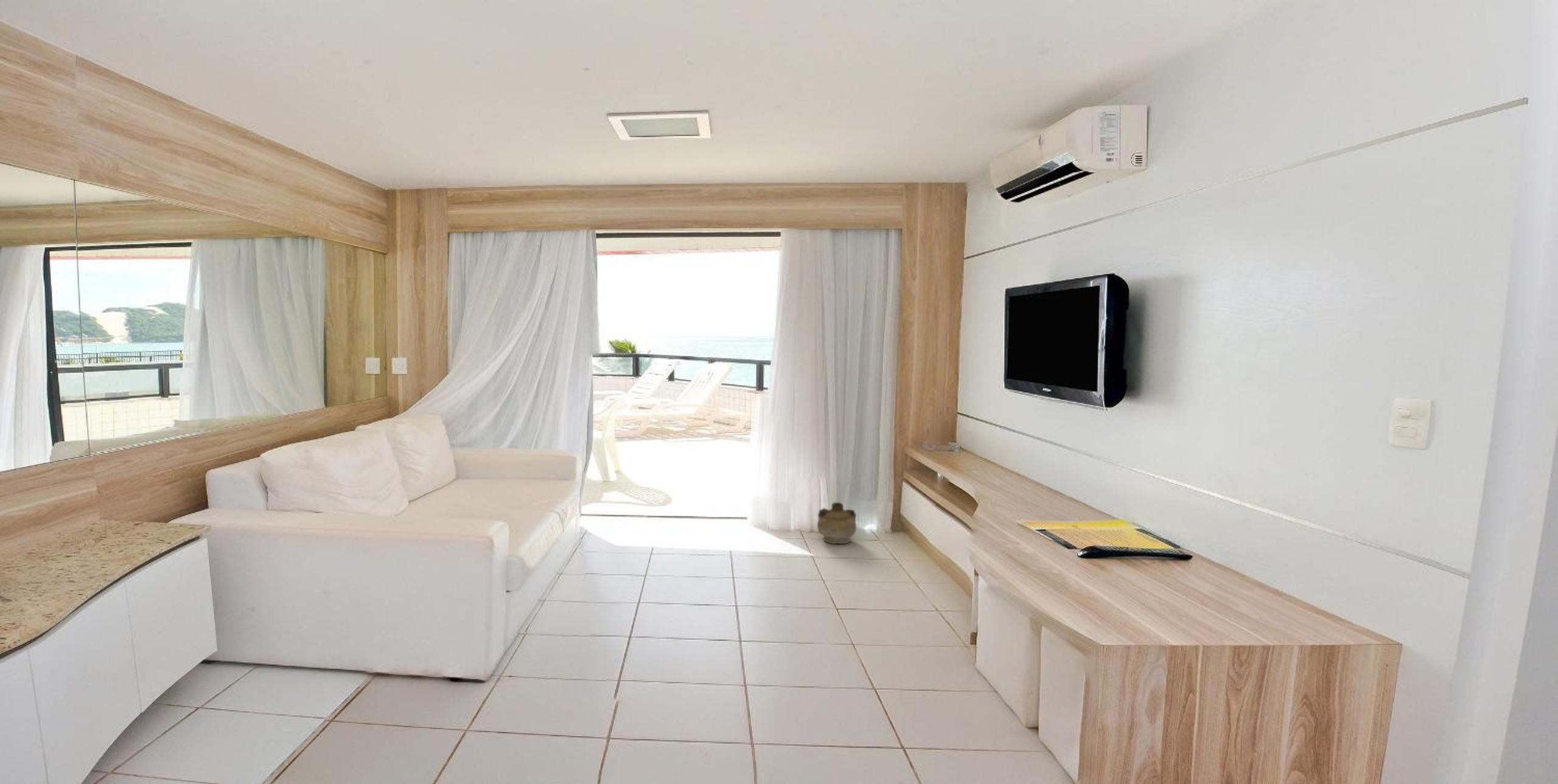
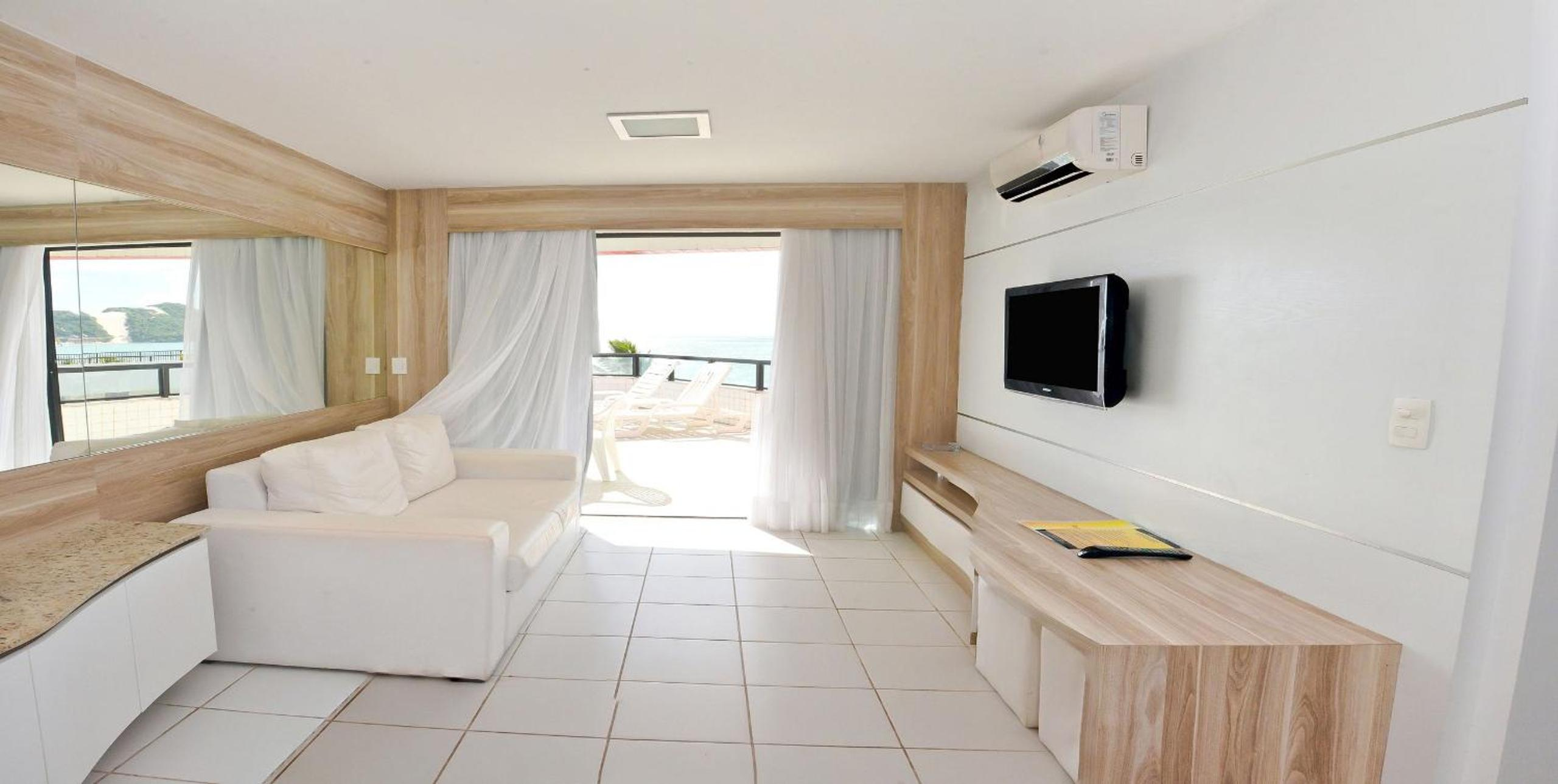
- ceramic jug (837, 521)
